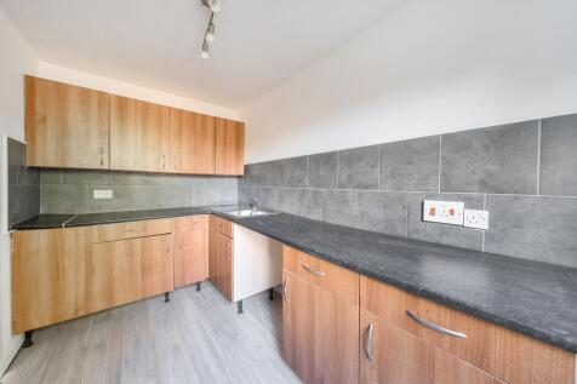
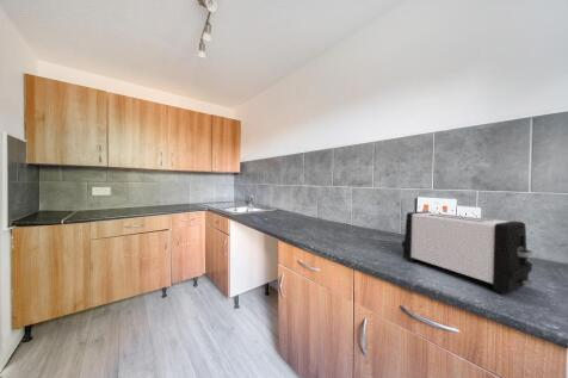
+ toaster (458, 243)
